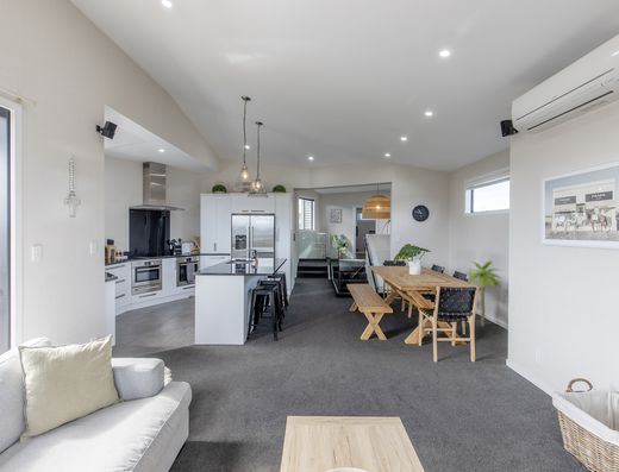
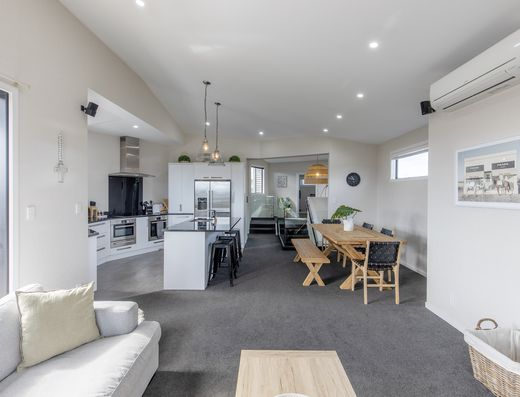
- palm tree (482, 294)
